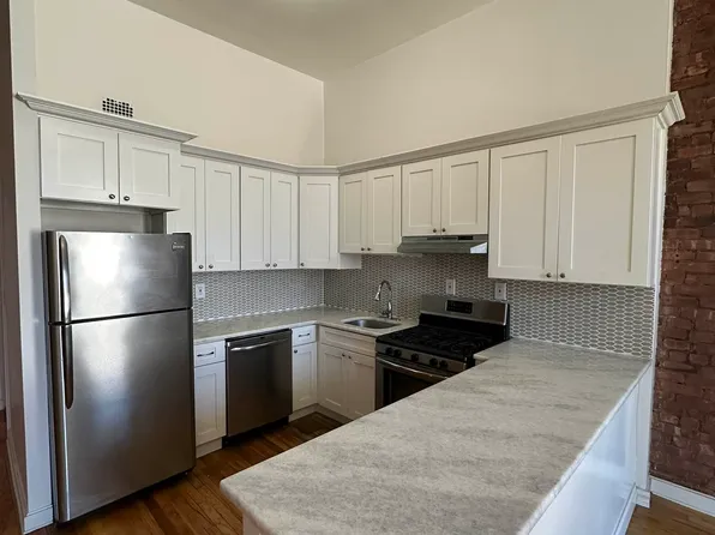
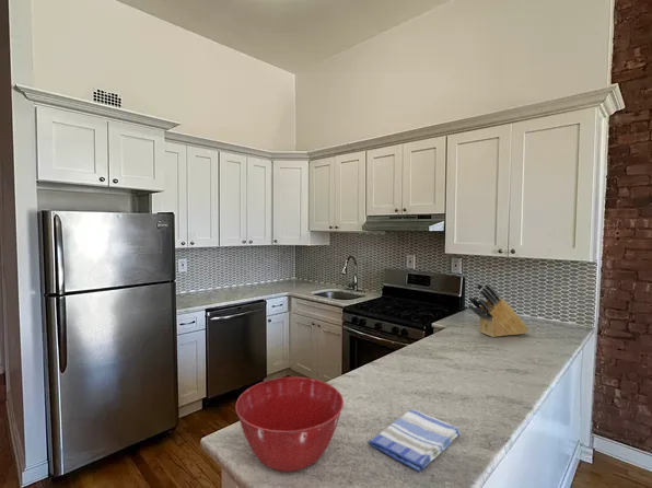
+ mixing bowl (290, 427)
+ knife block (498, 307)
+ dish towel (415, 435)
